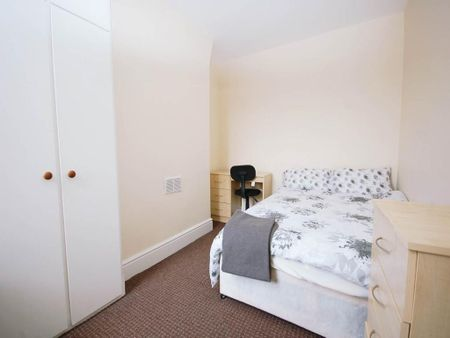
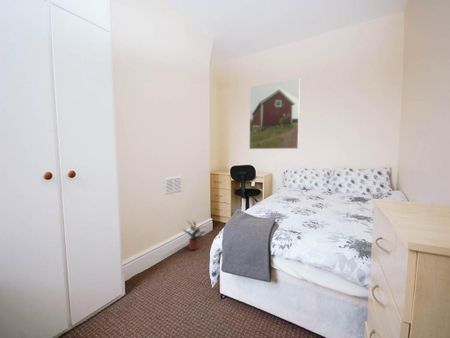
+ potted plant (195, 234)
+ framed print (272, 116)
